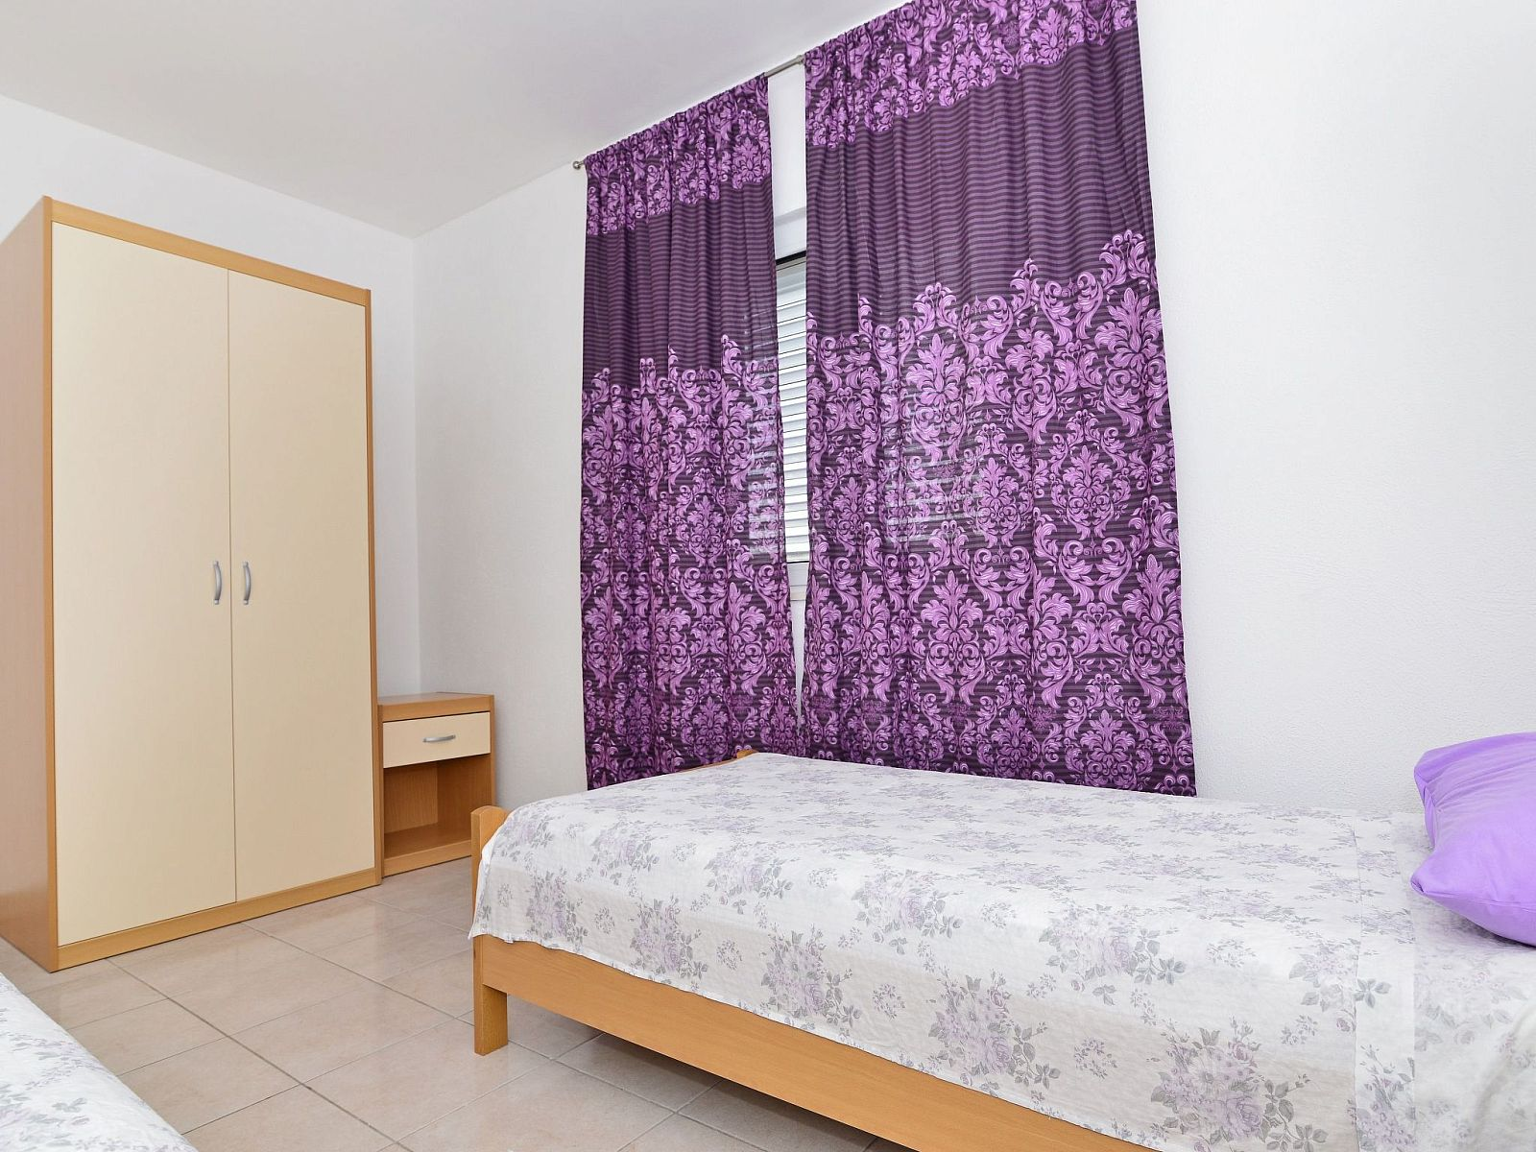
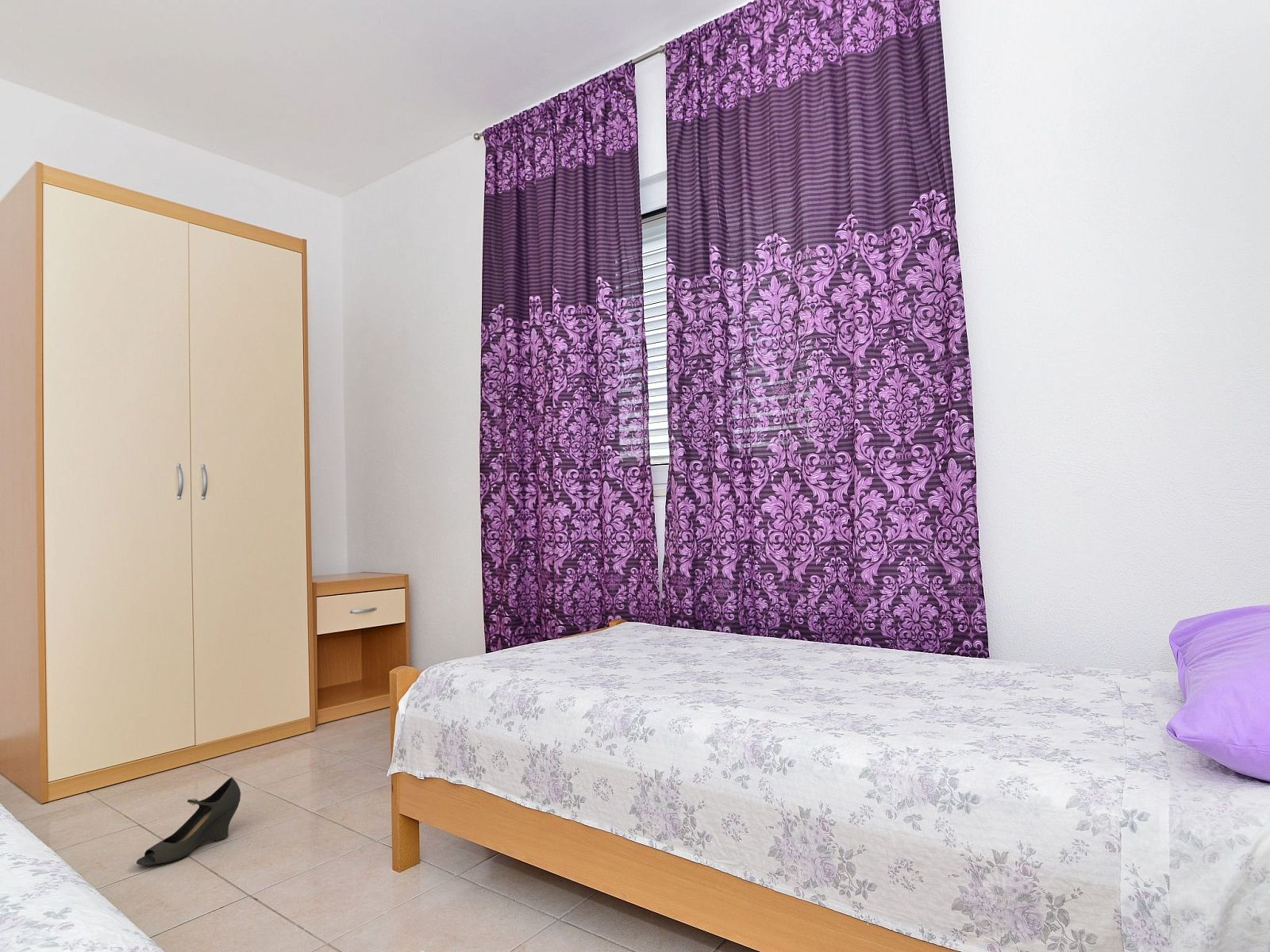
+ shoe (190, 820)
